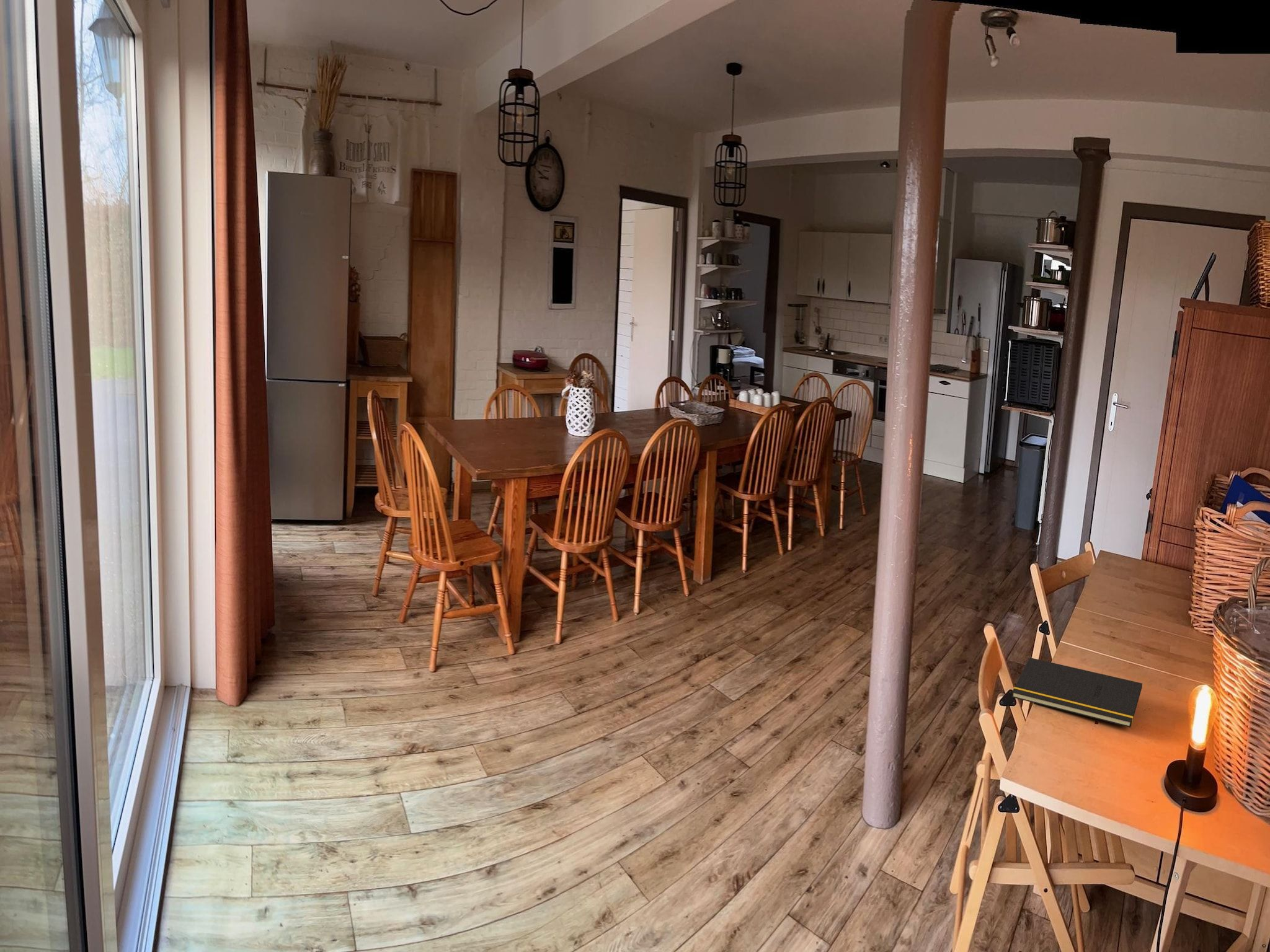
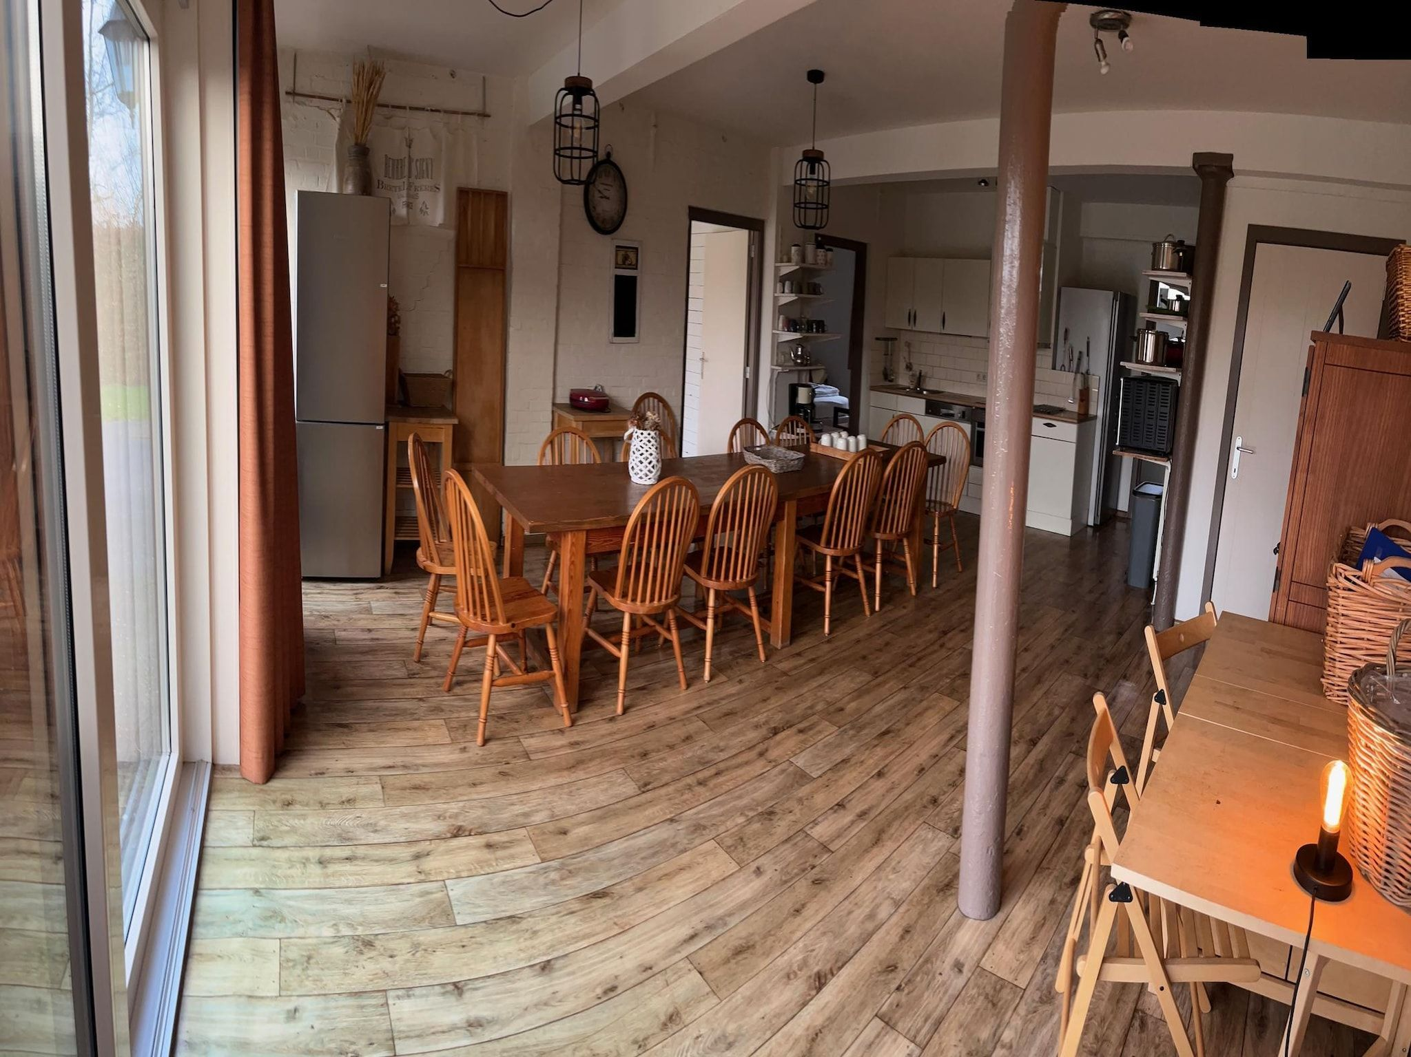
- notepad (1077, 690)
